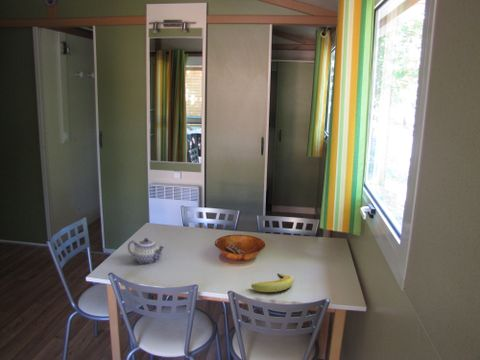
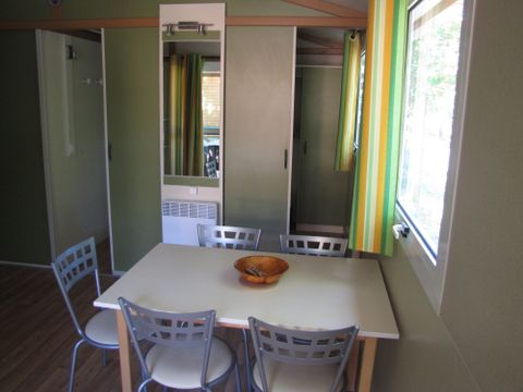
- banana (276, 280)
- teapot (146, 249)
